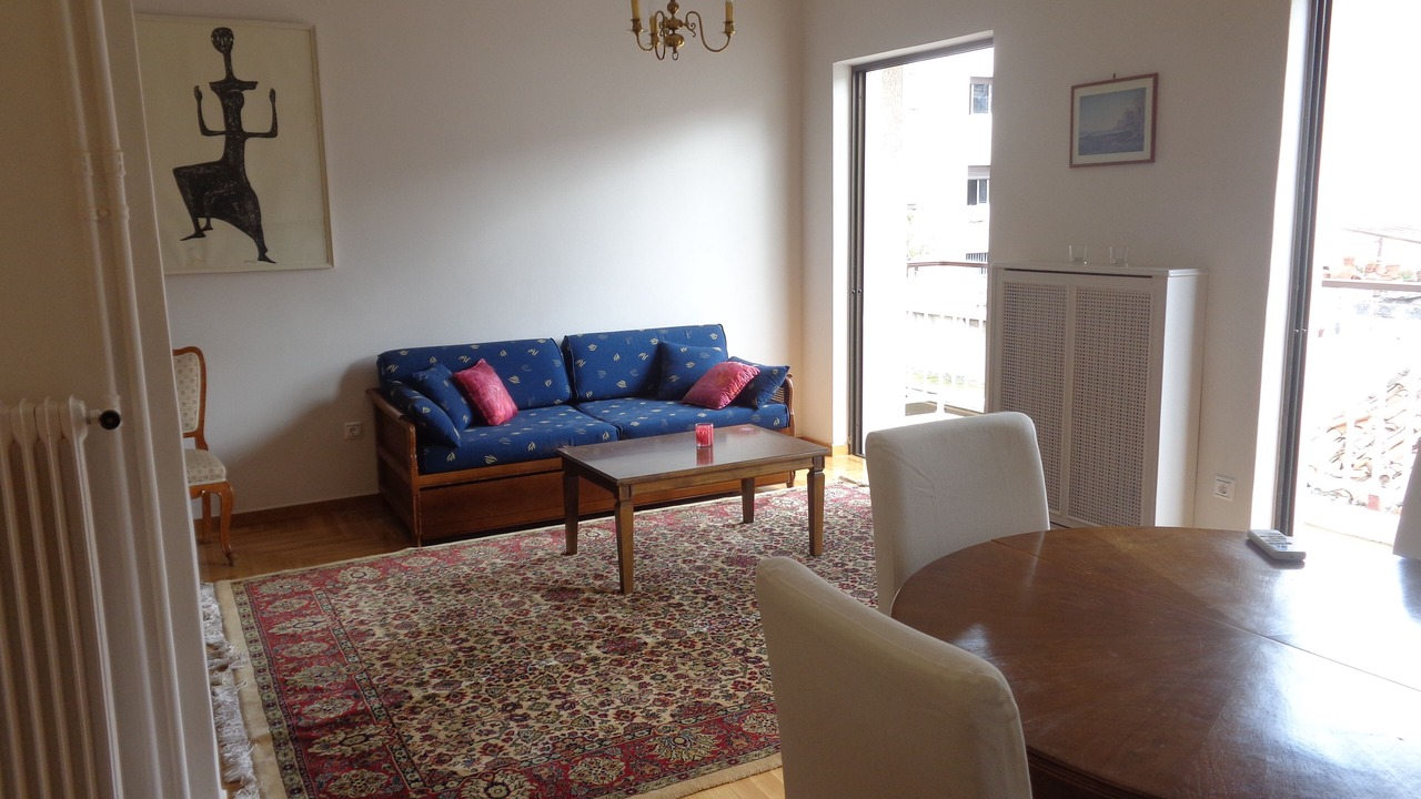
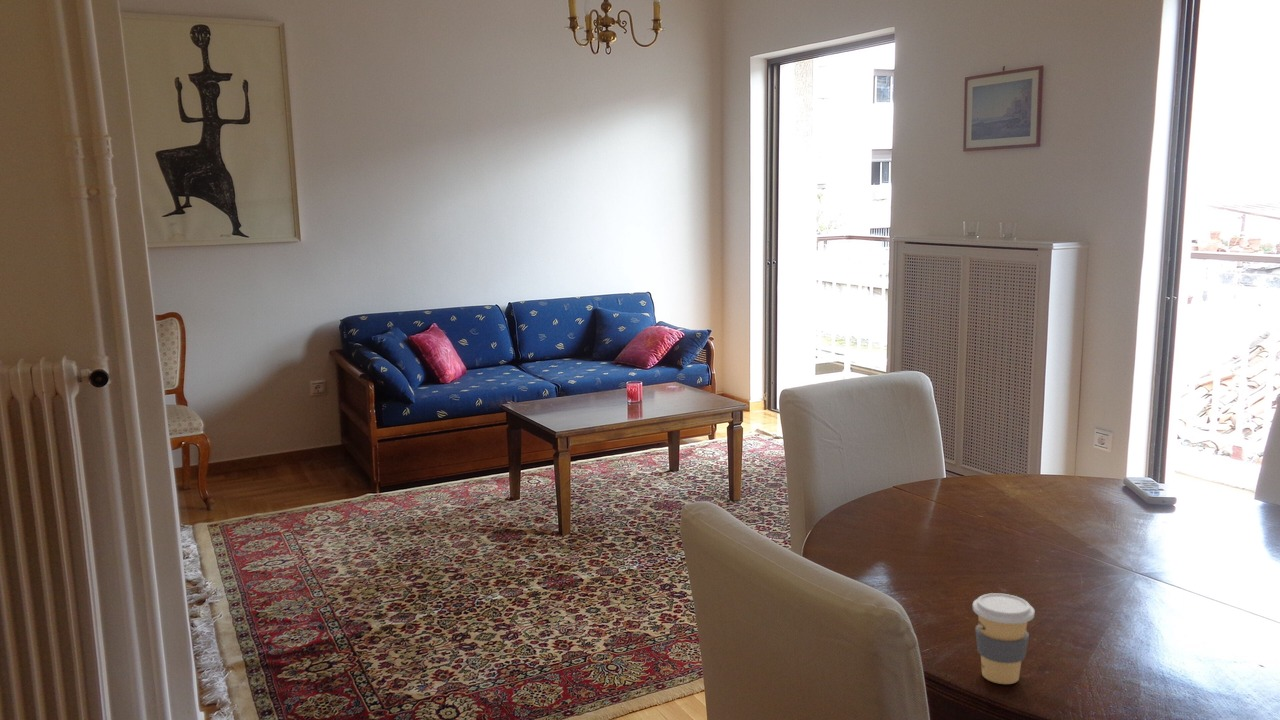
+ coffee cup (1002, 639)
